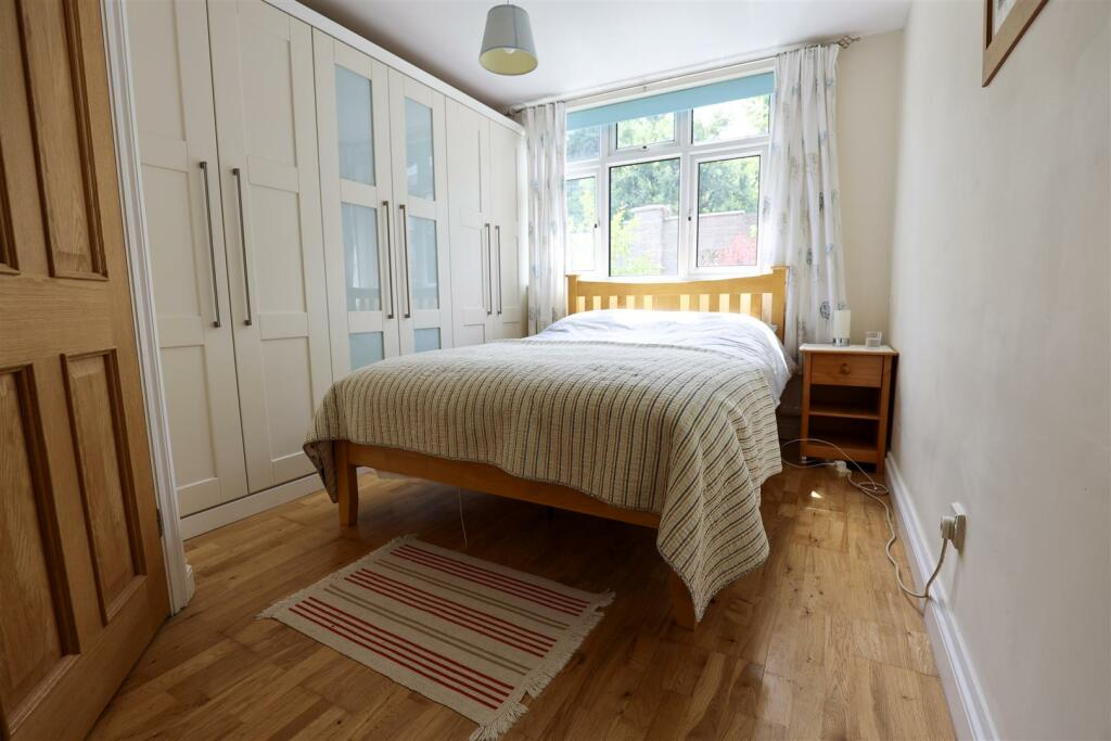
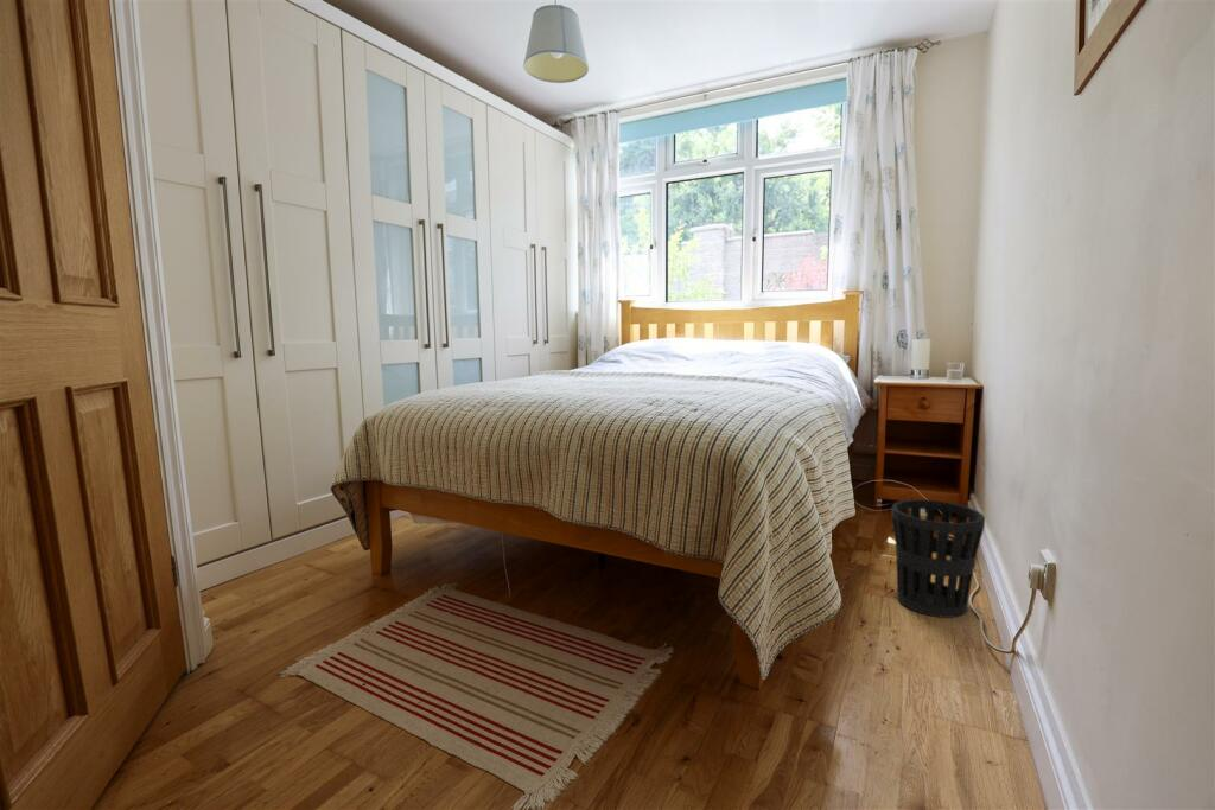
+ wastebasket (933, 557)
